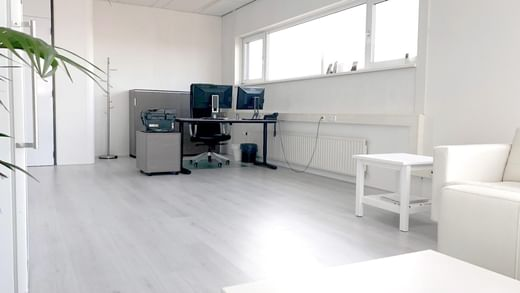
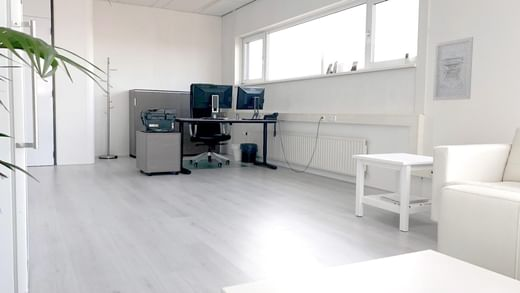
+ wall art (452, 70)
